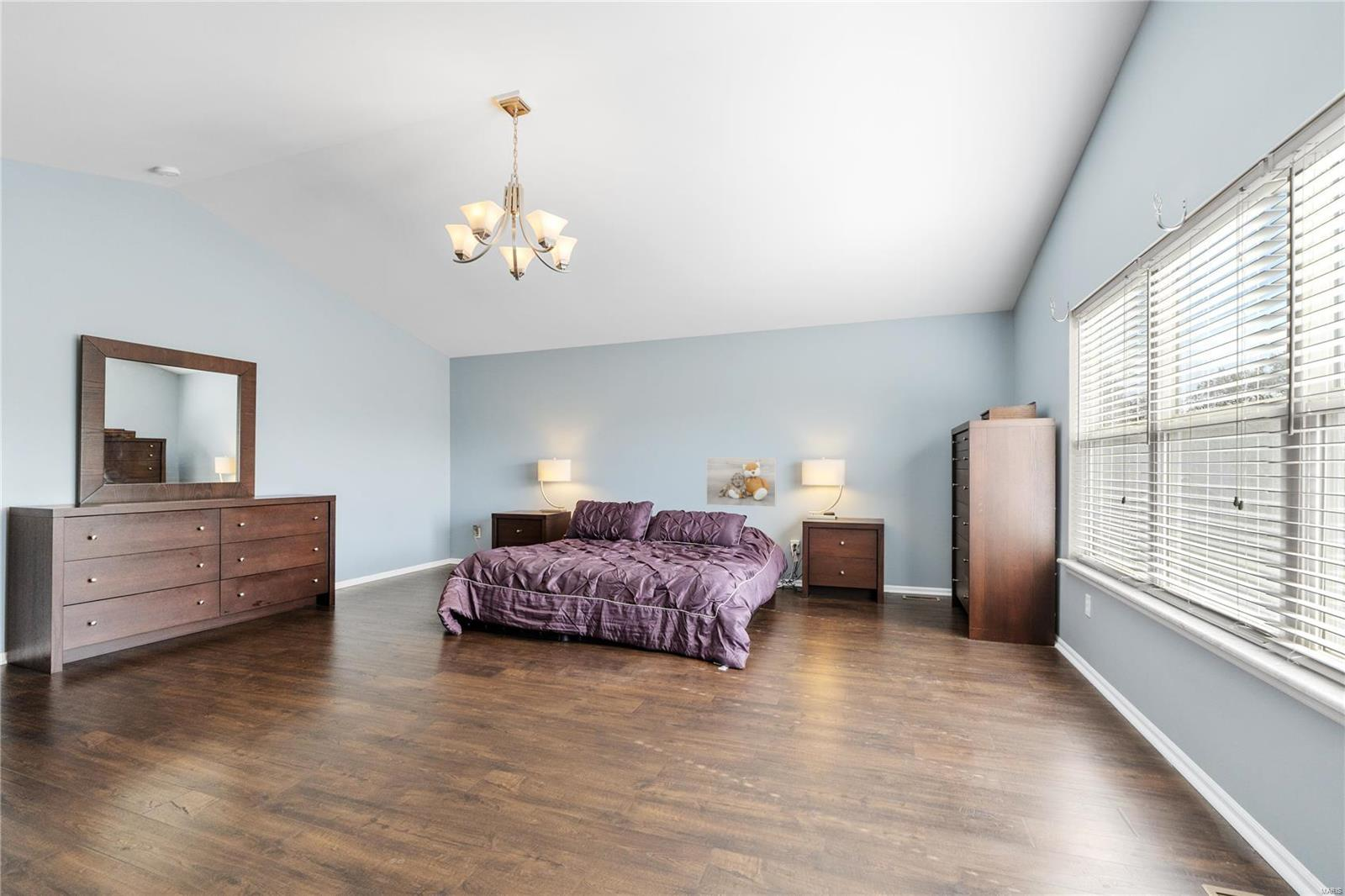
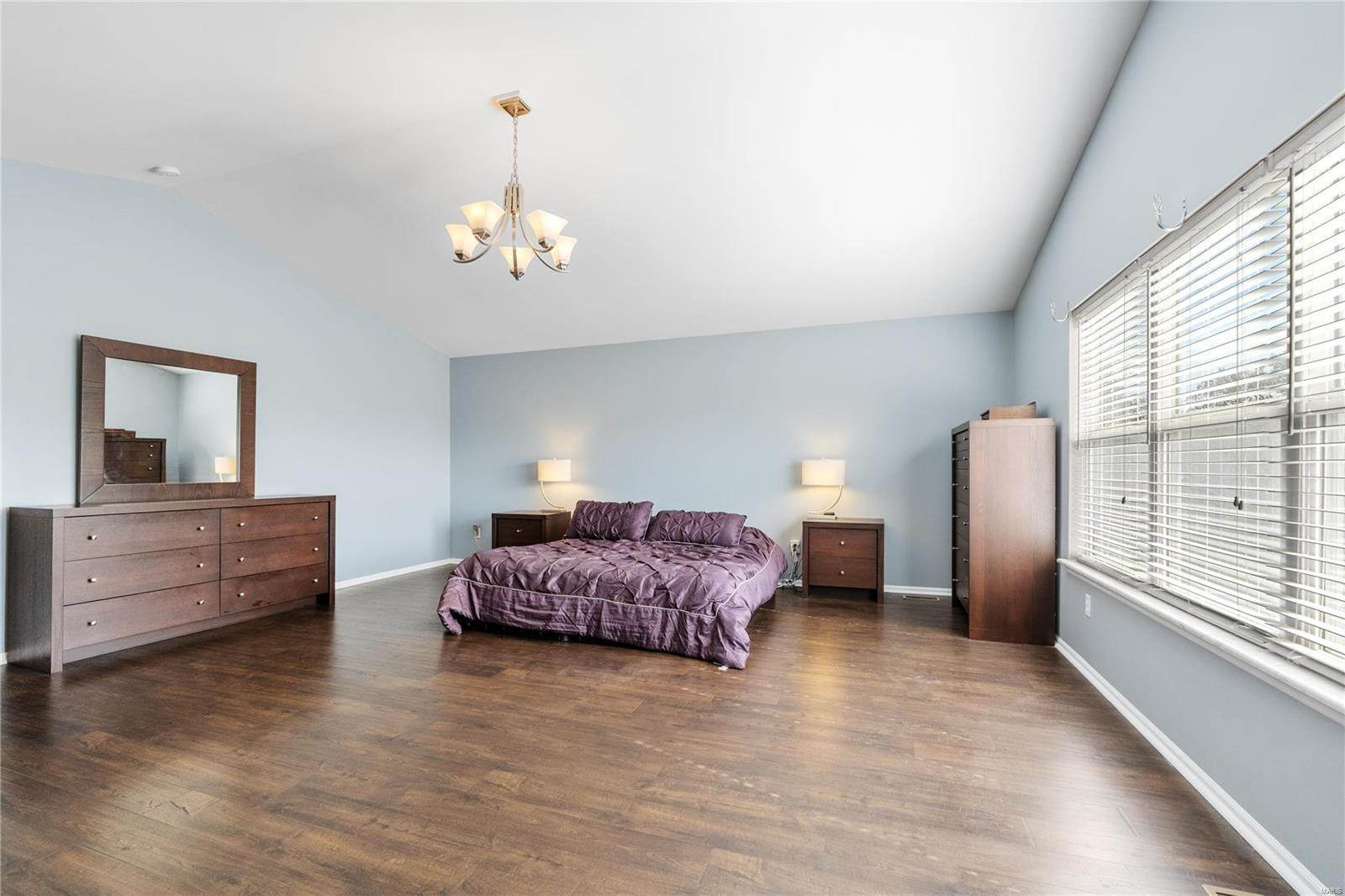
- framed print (741, 482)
